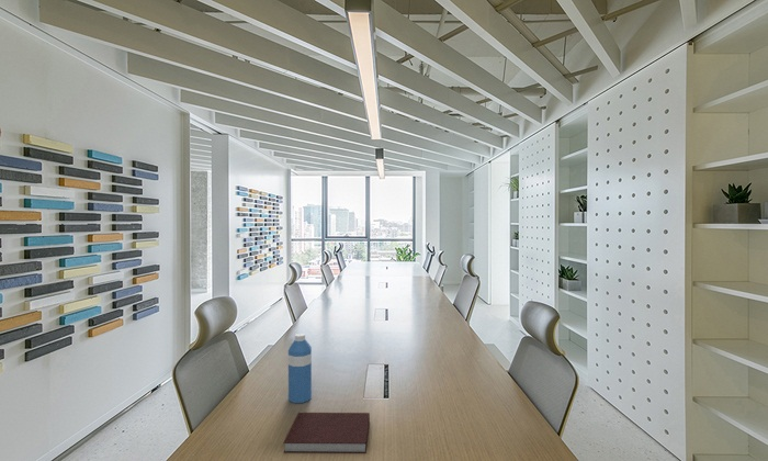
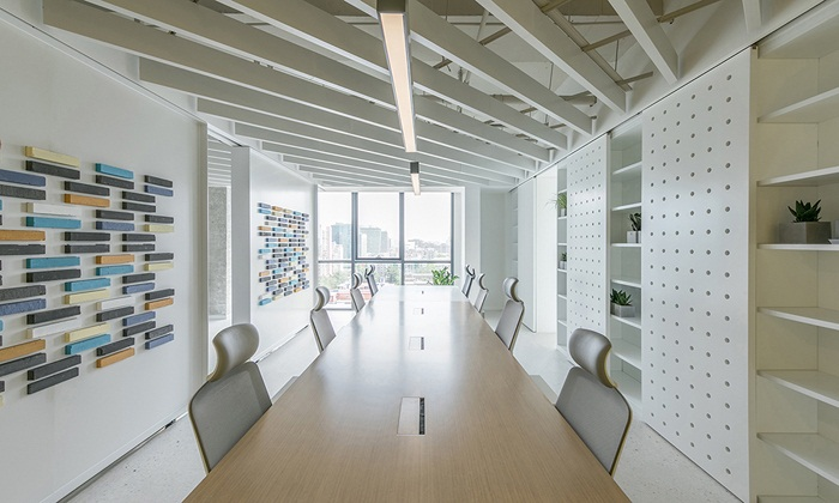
- water bottle (300, 366)
- notebook (329, 430)
